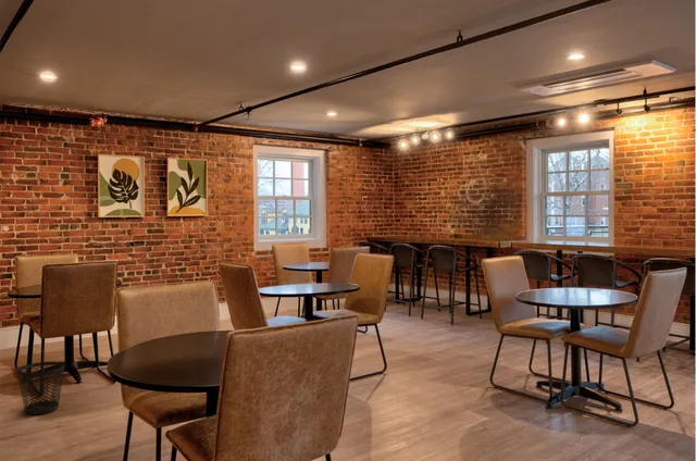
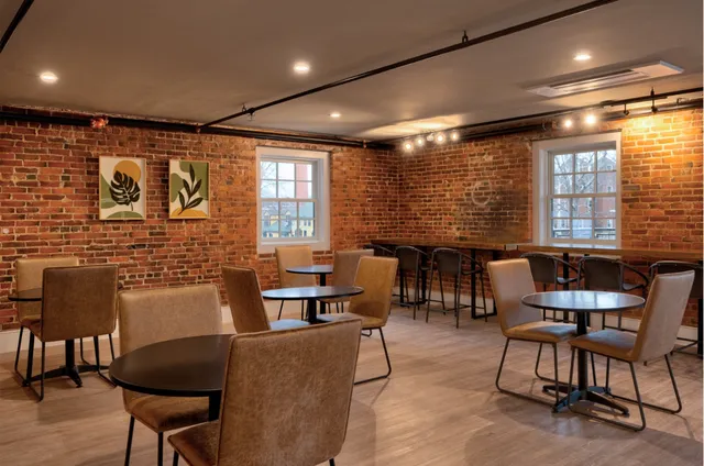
- wastebasket (40, 388)
